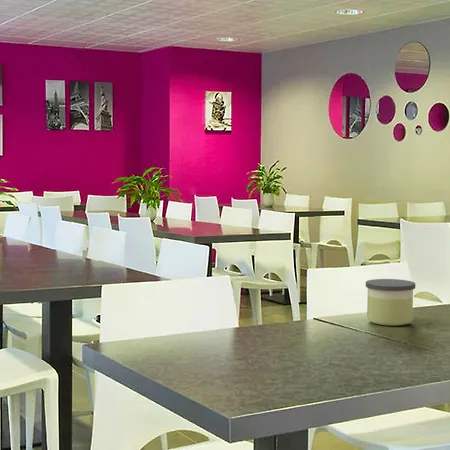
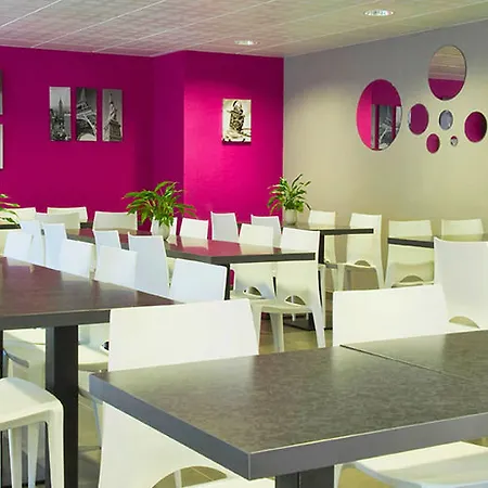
- candle (389, 302)
